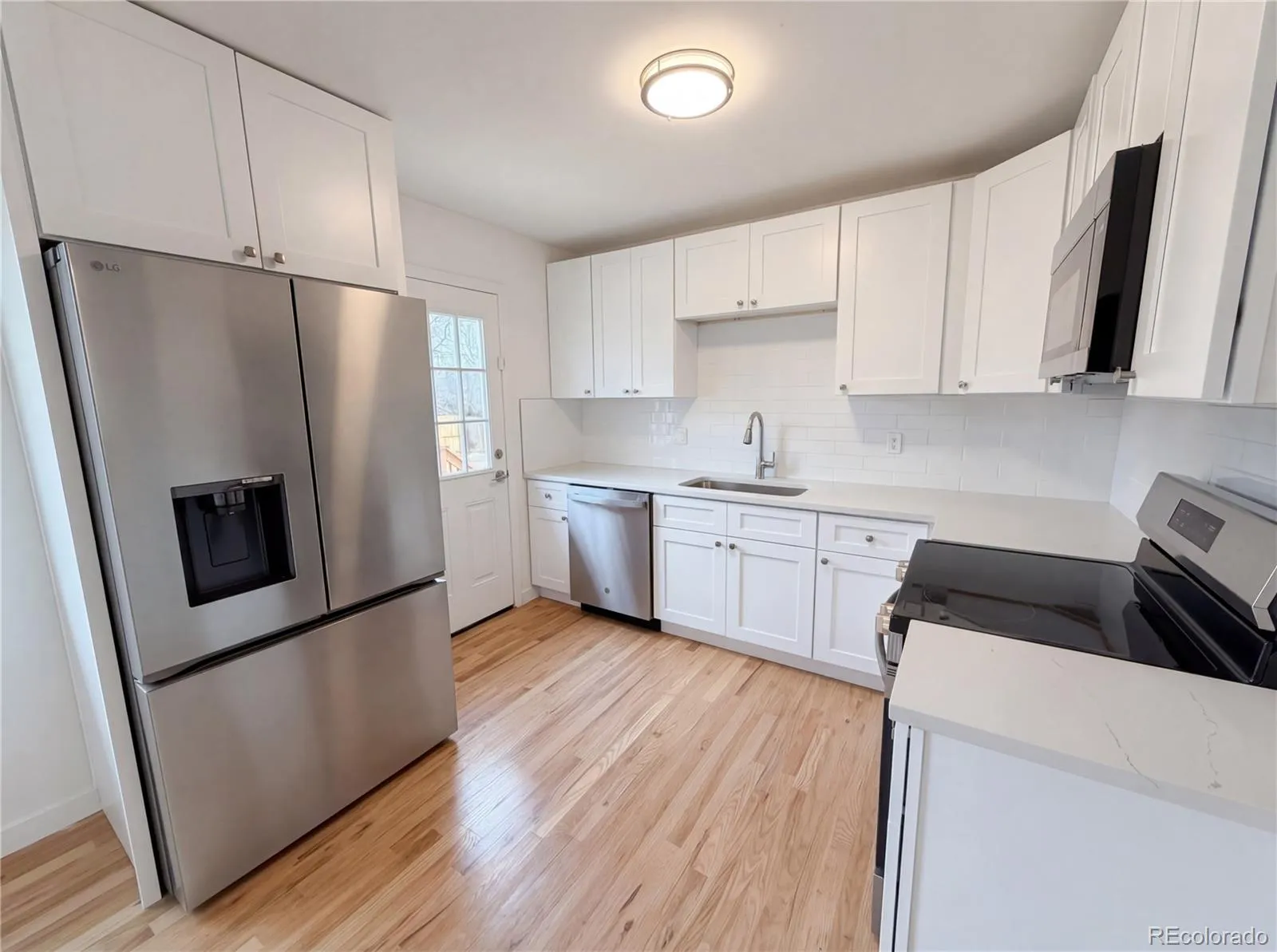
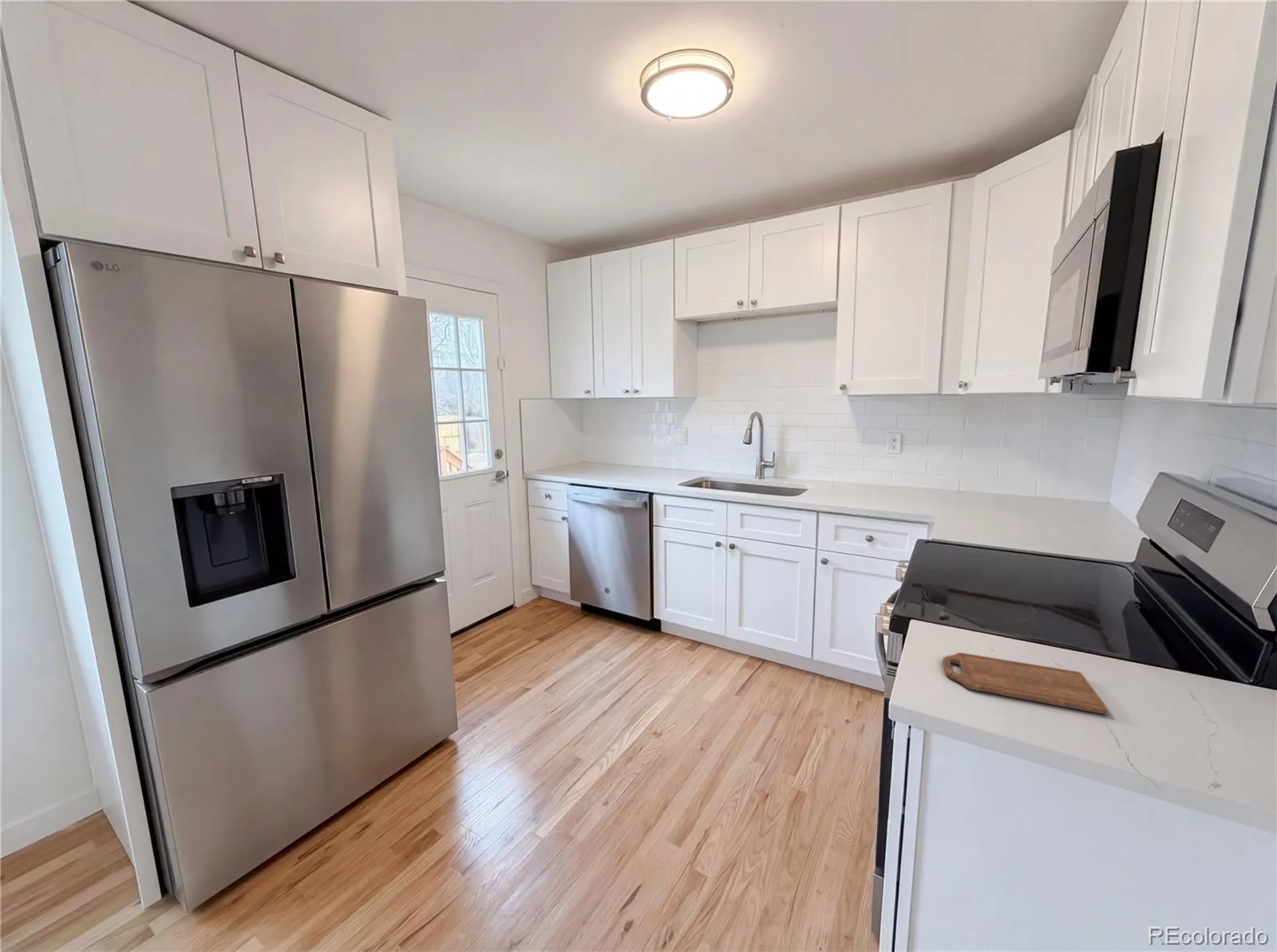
+ cutting board (1014, 678)
